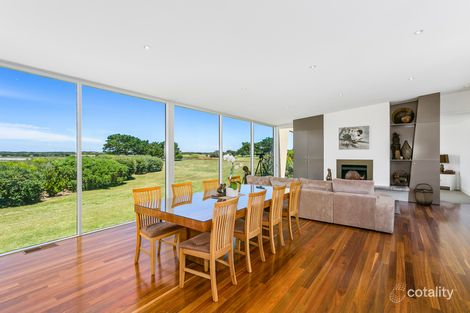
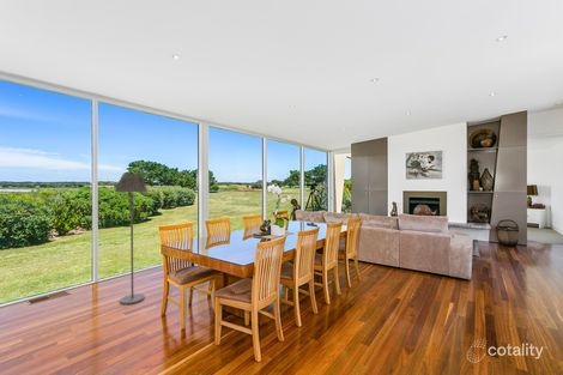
+ floor lamp (132, 236)
